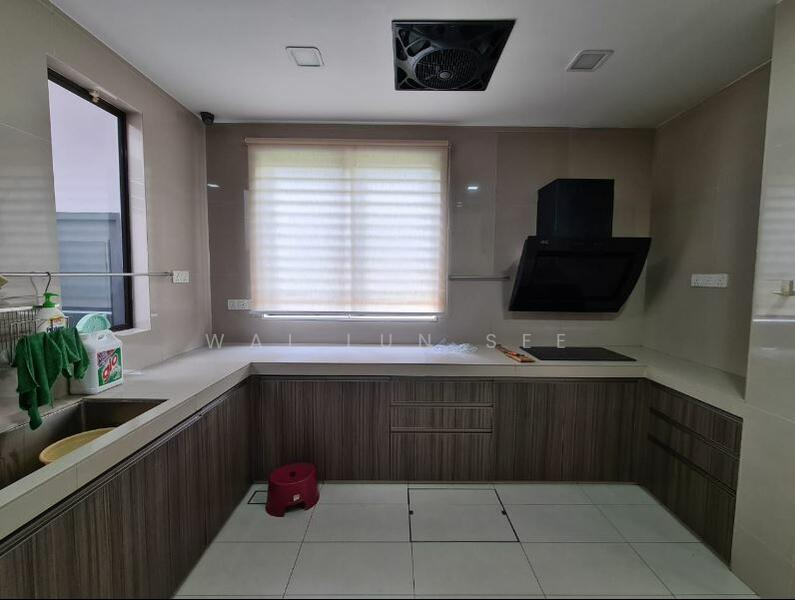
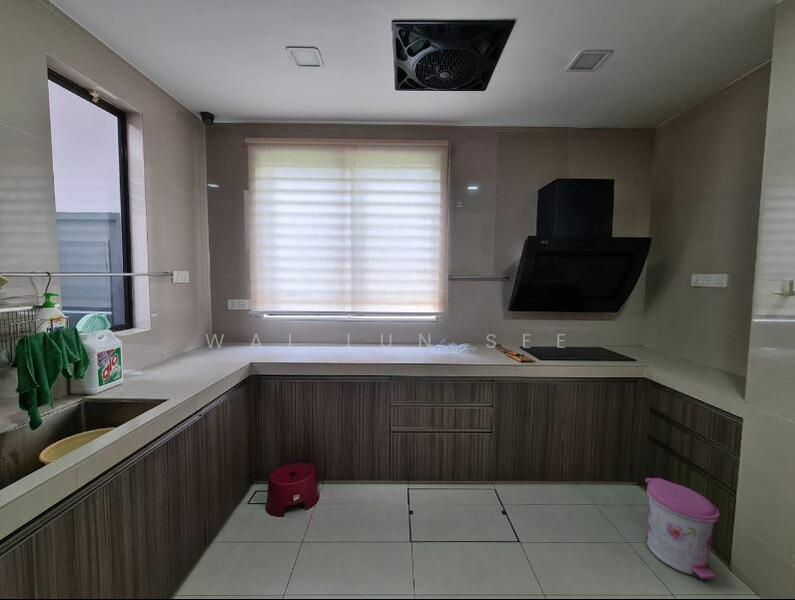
+ trash can (678, 523)
